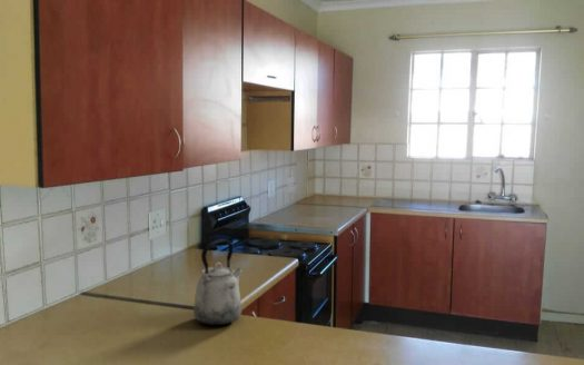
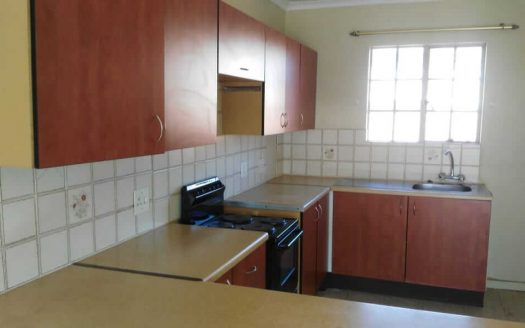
- kettle (222, 278)
